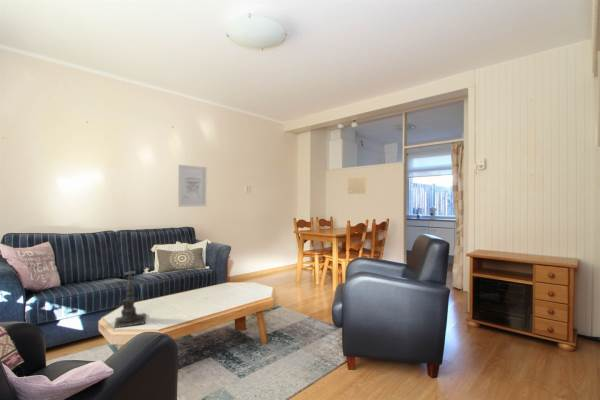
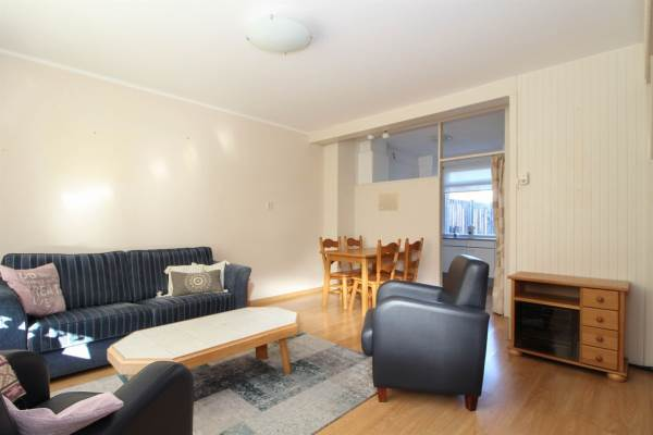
- wall art (192, 186)
- candle holder (130, 292)
